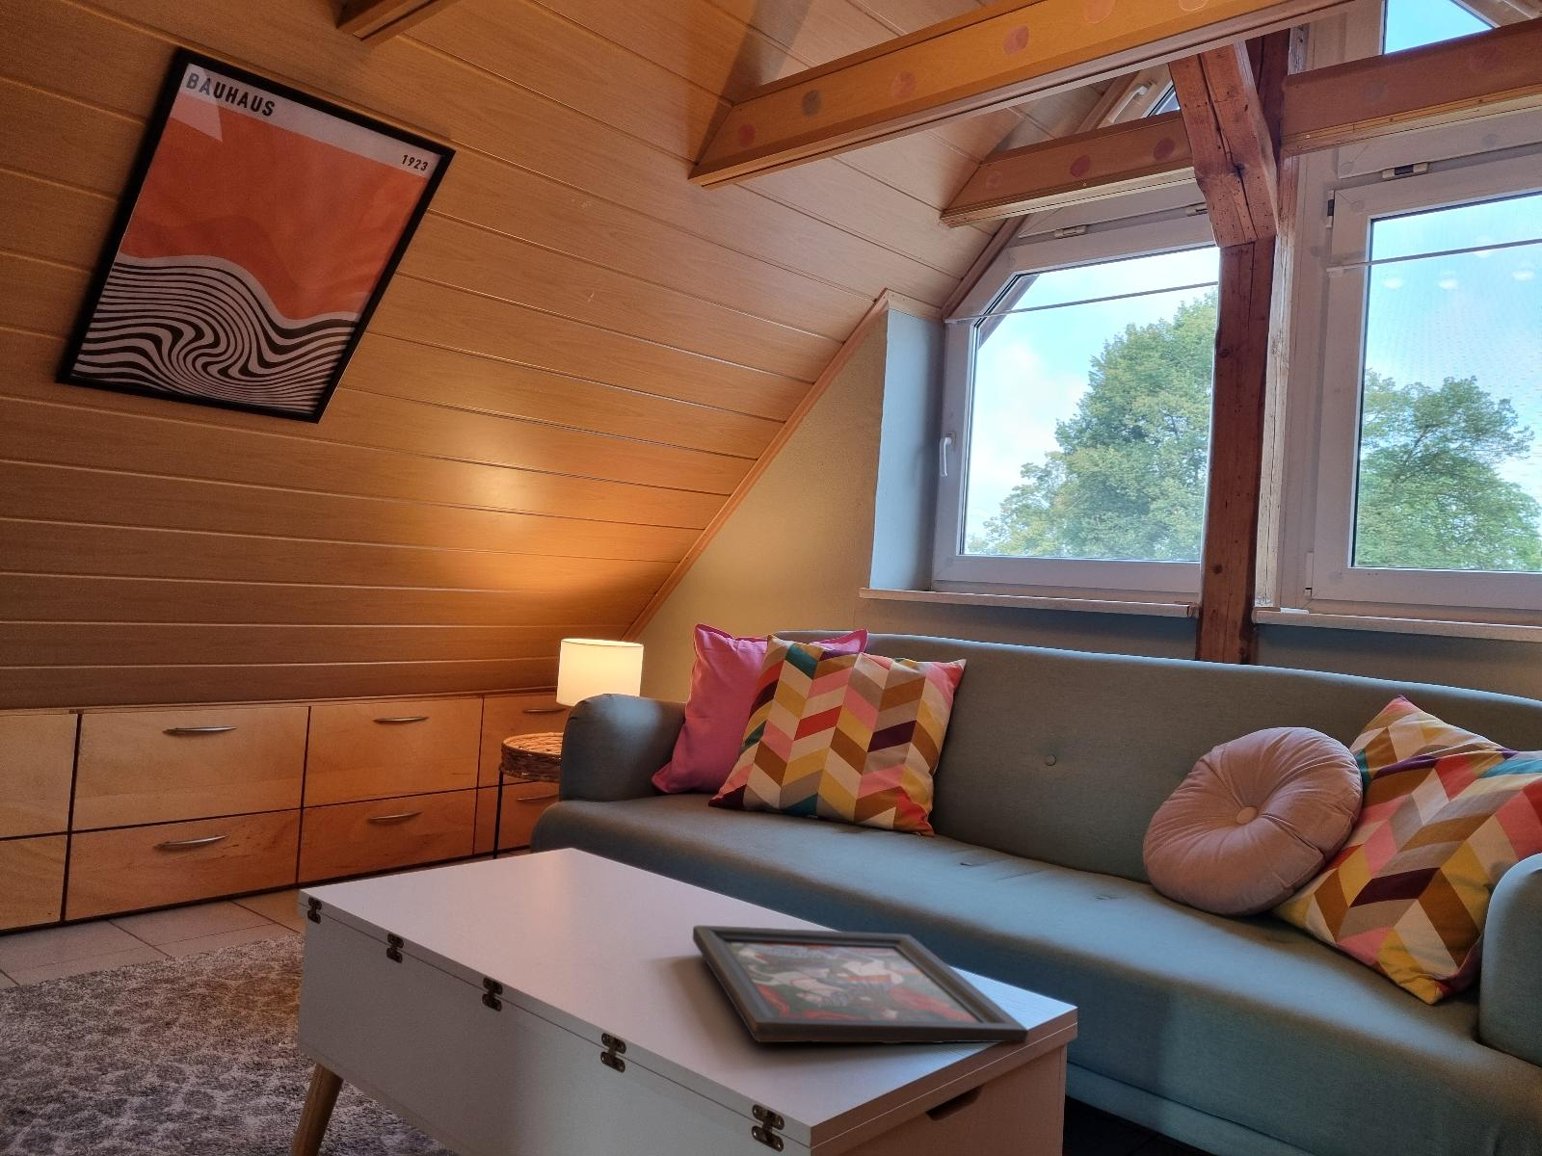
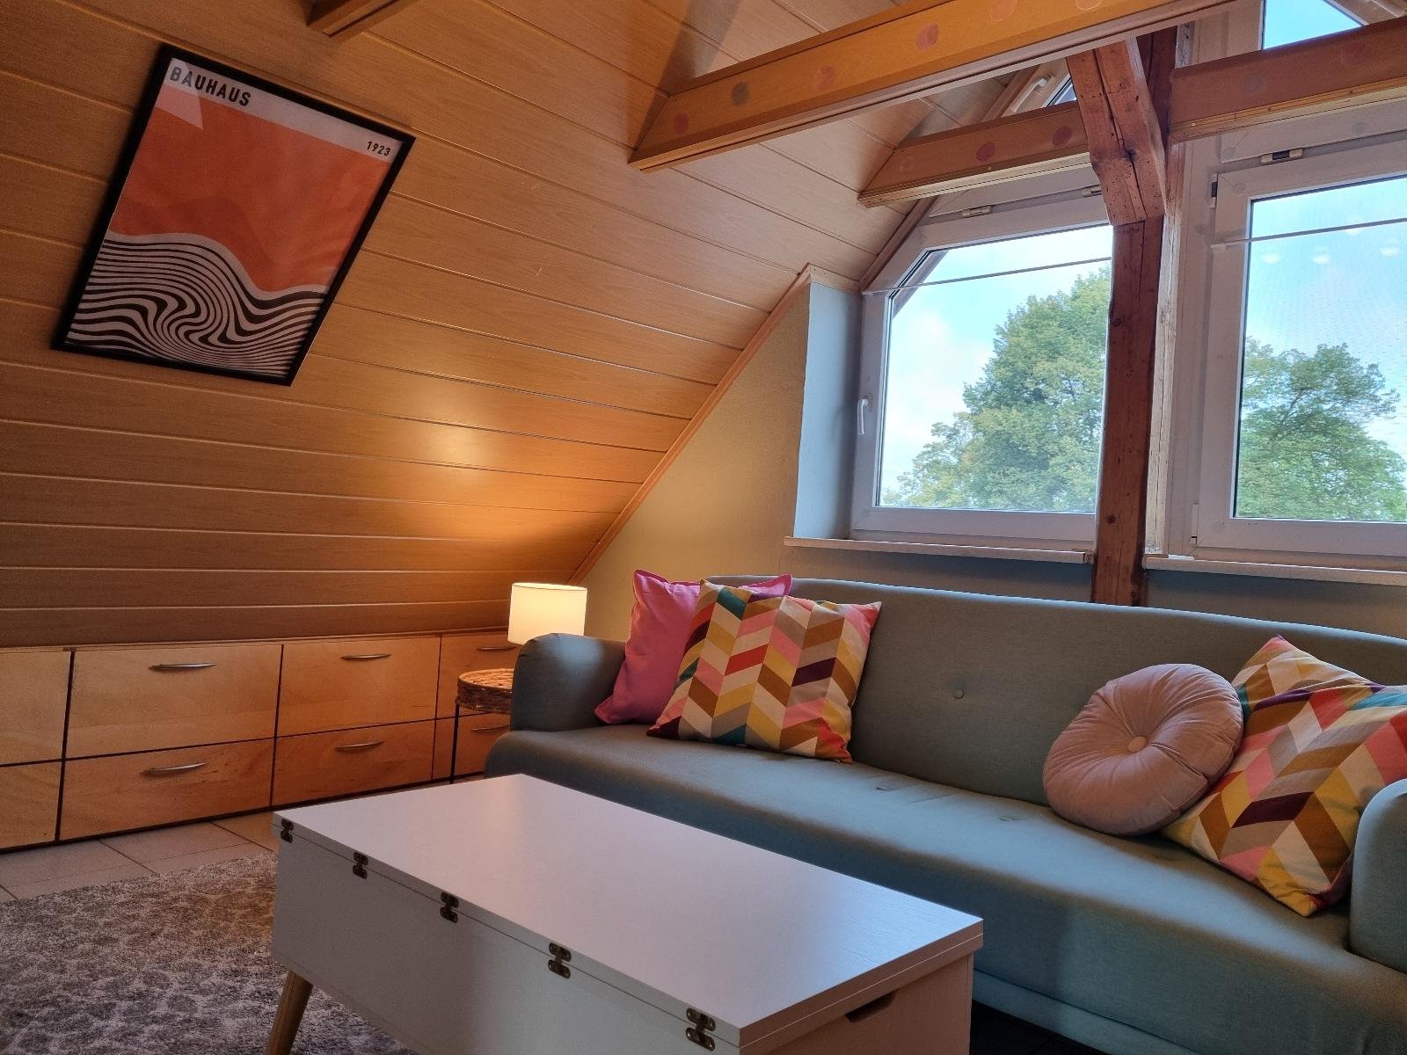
- decorative tray (844, 979)
